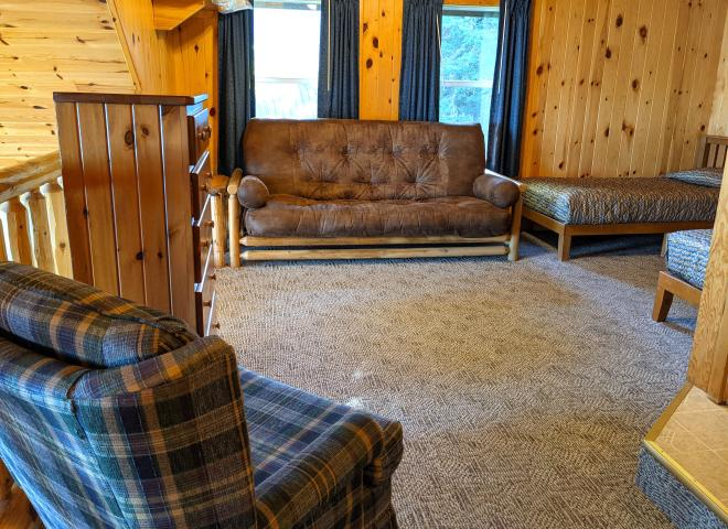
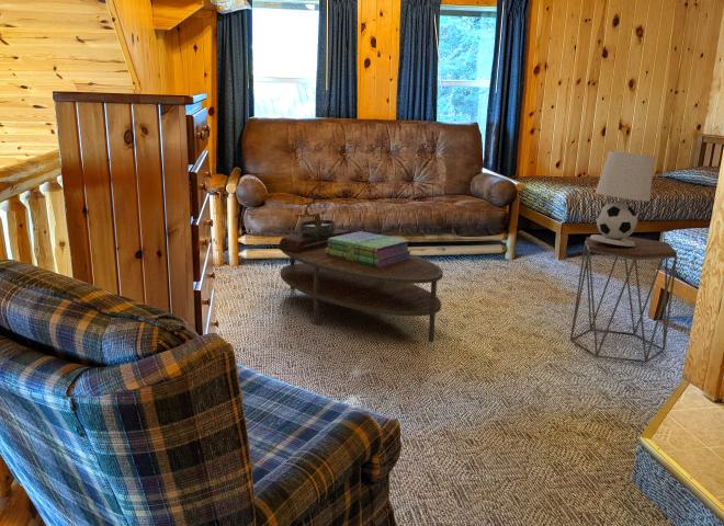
+ side table (621, 295)
+ table lamp (616, 202)
+ stack of books (367, 248)
+ coffee table (353, 284)
+ bonsai tree (317, 217)
